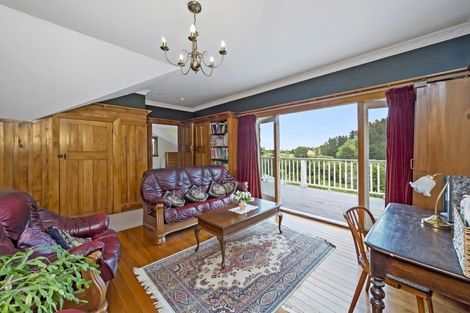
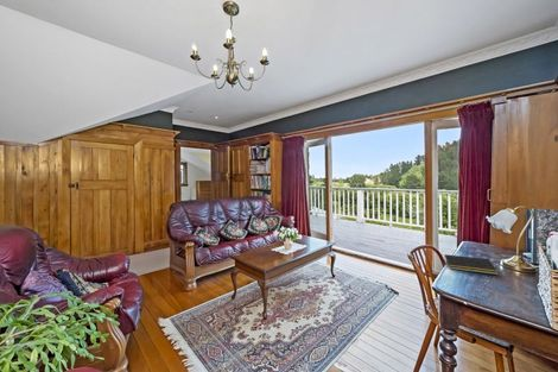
+ notepad (469, 264)
